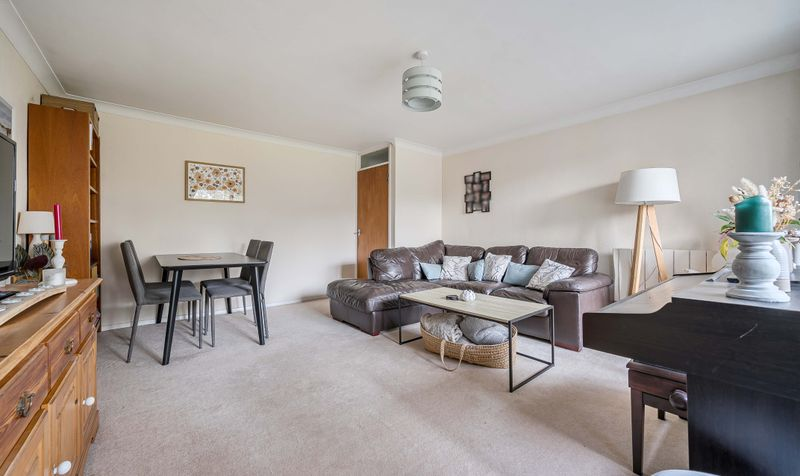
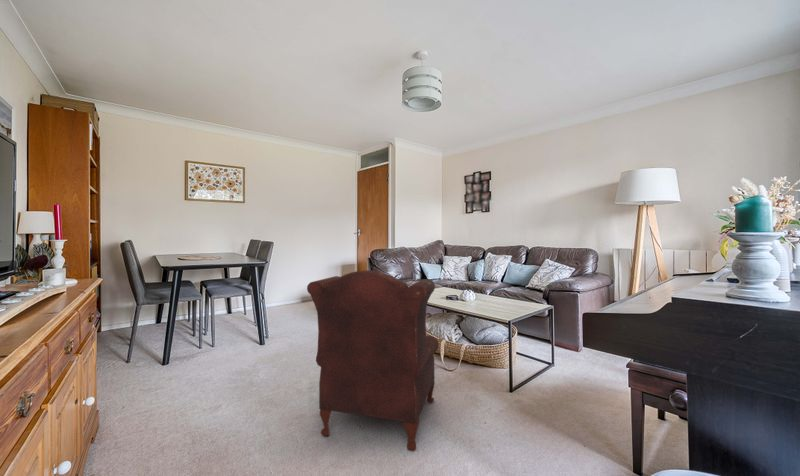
+ armchair (381, 342)
